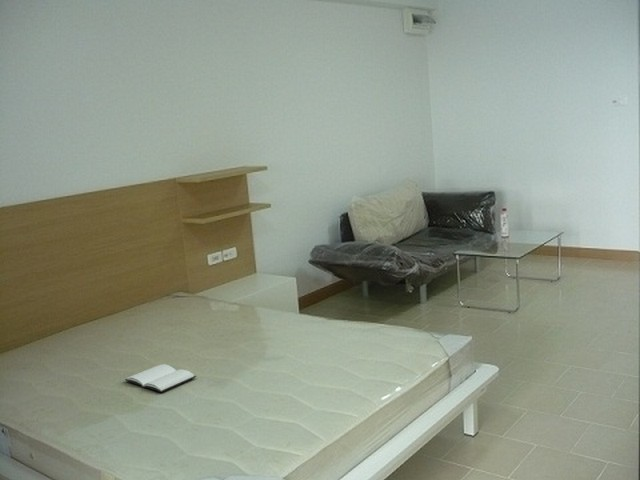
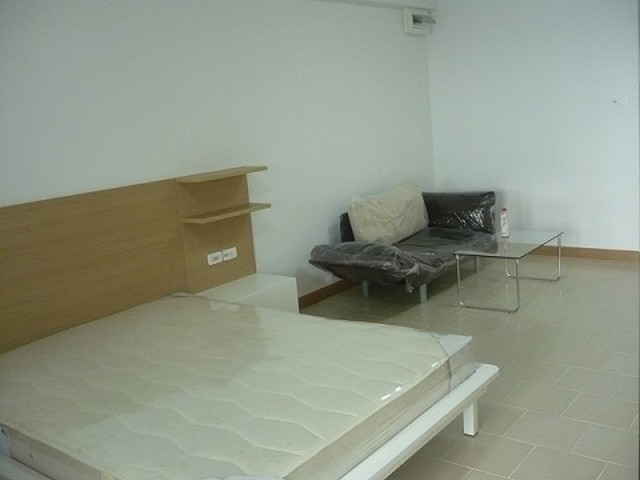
- book (160, 377)
